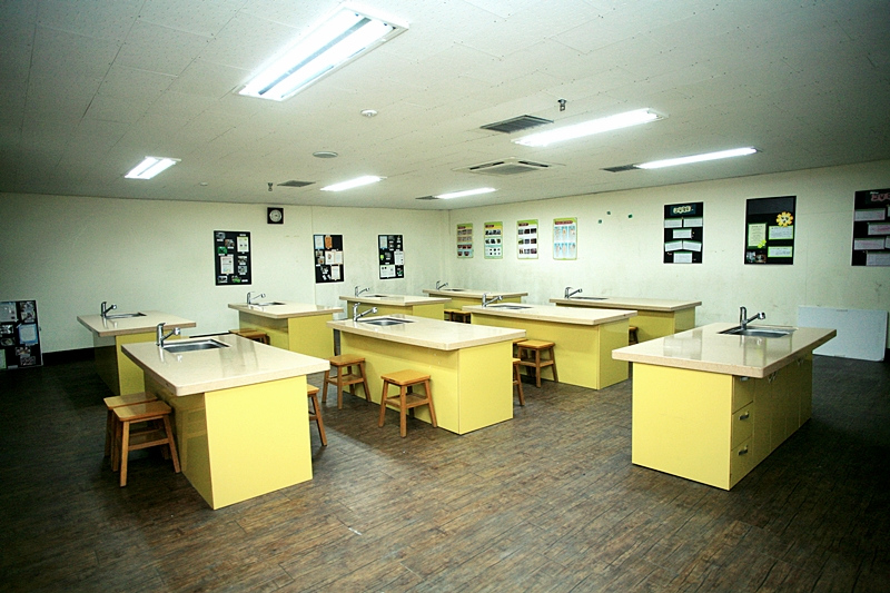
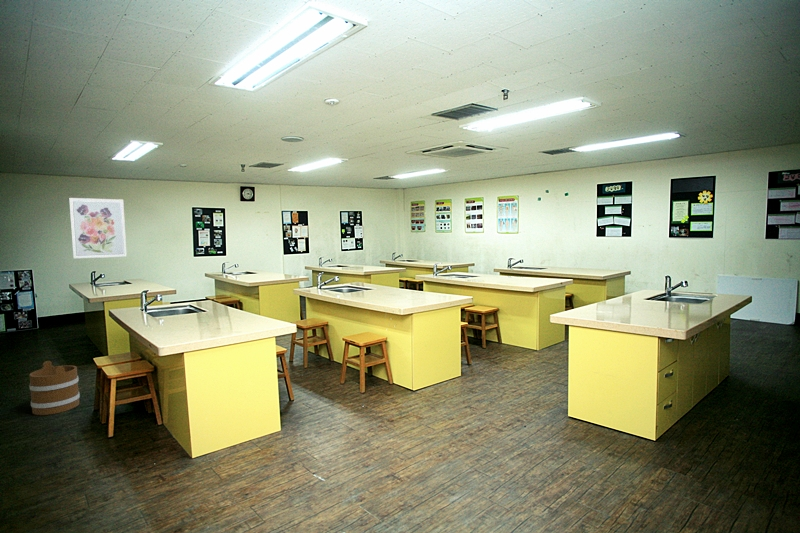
+ wall art (98, 228)
+ bucket (54, 385)
